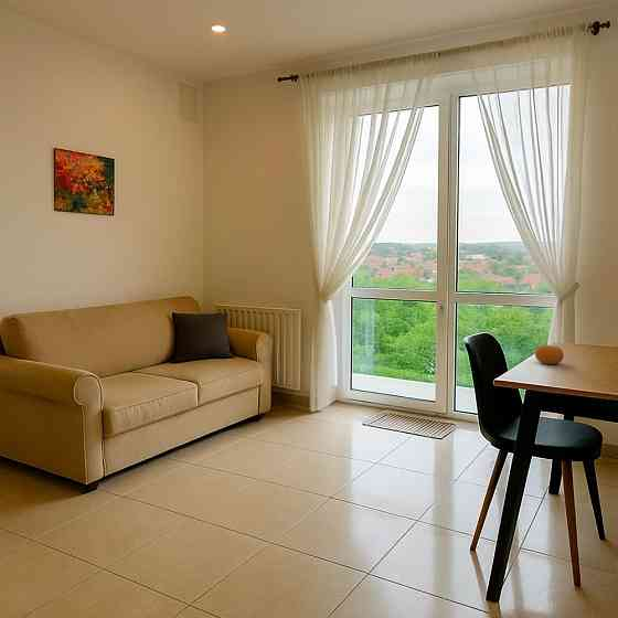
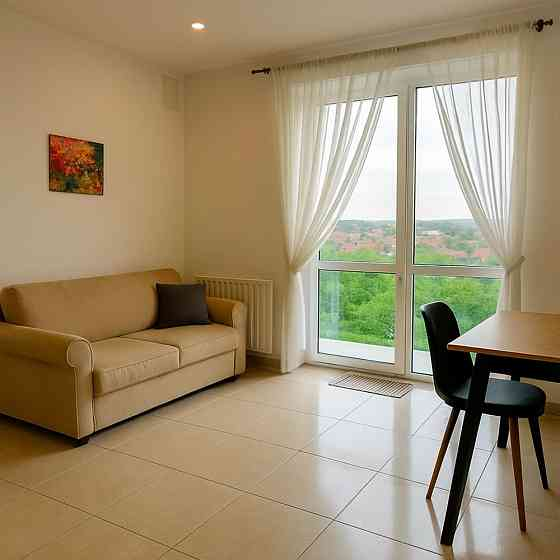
- fruit (548, 353)
